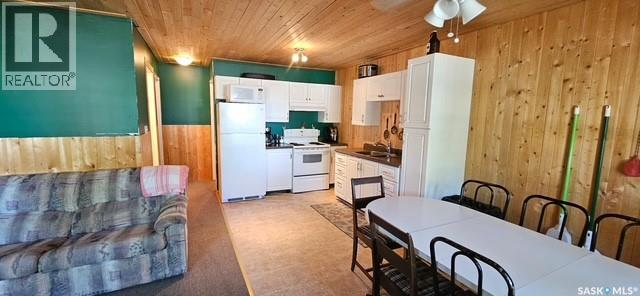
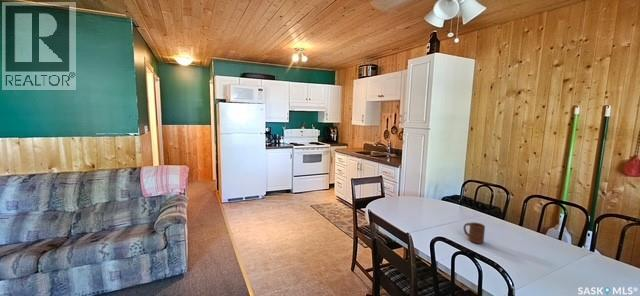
+ cup (474, 232)
